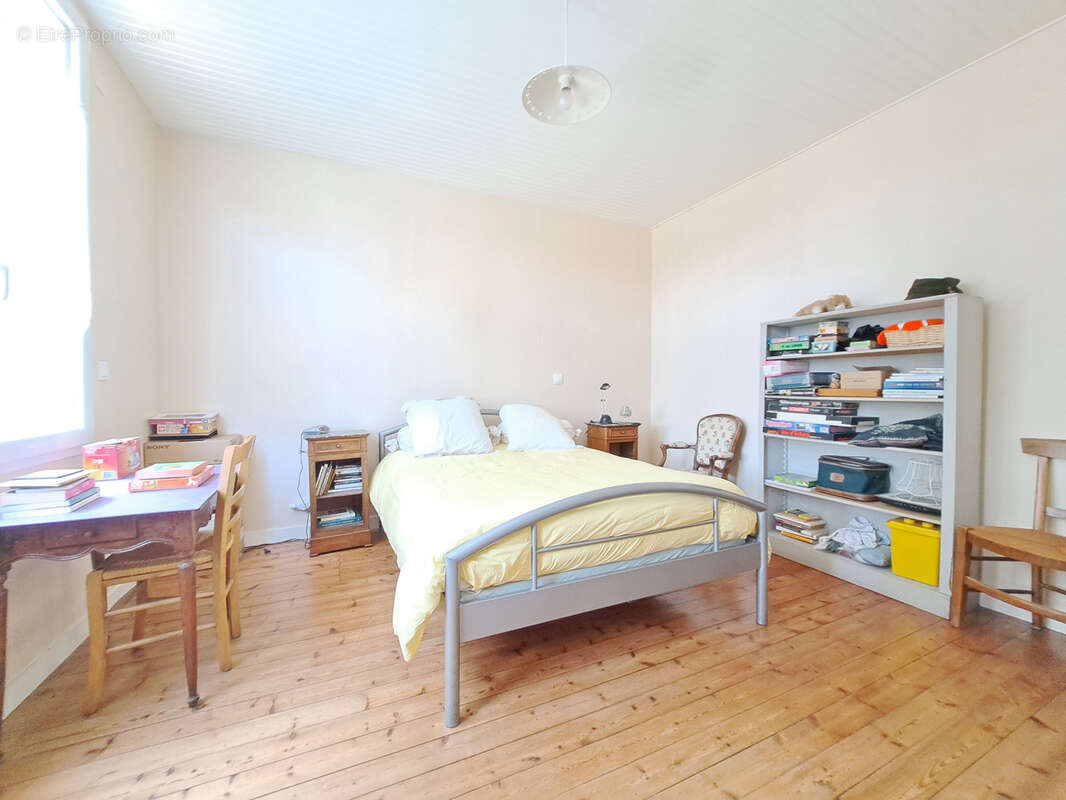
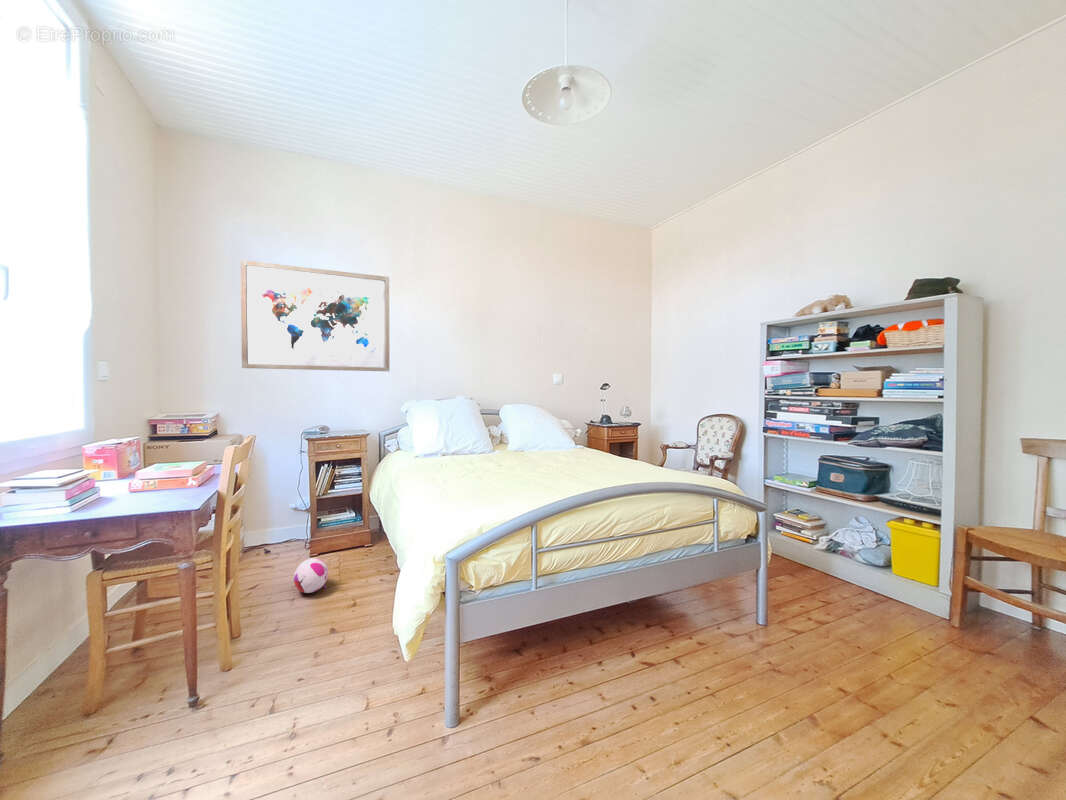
+ plush toy (311, 575)
+ wall art (320, 319)
